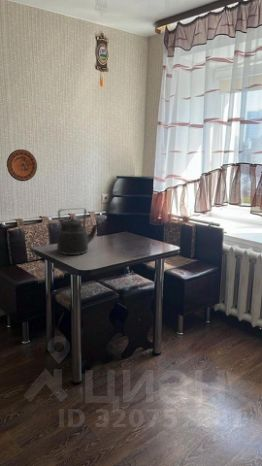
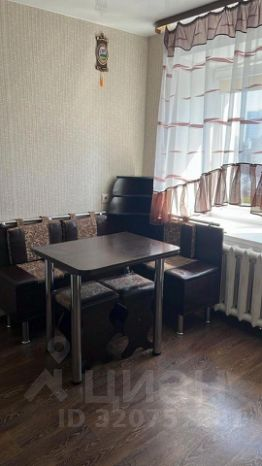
- decorative plate (22, 165)
- kettle (79, 229)
